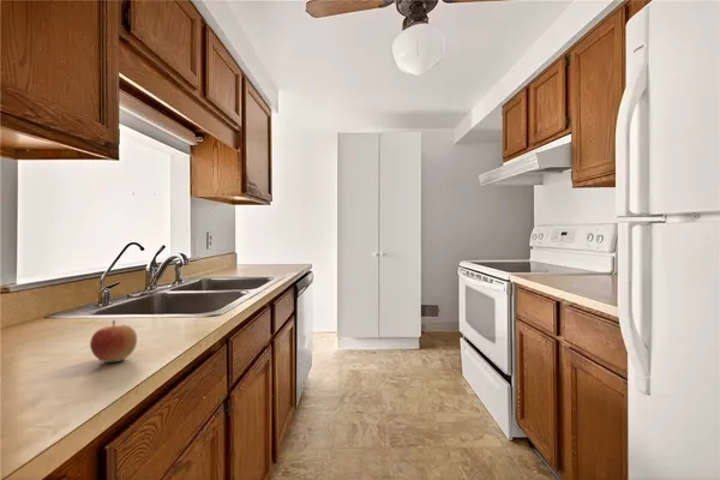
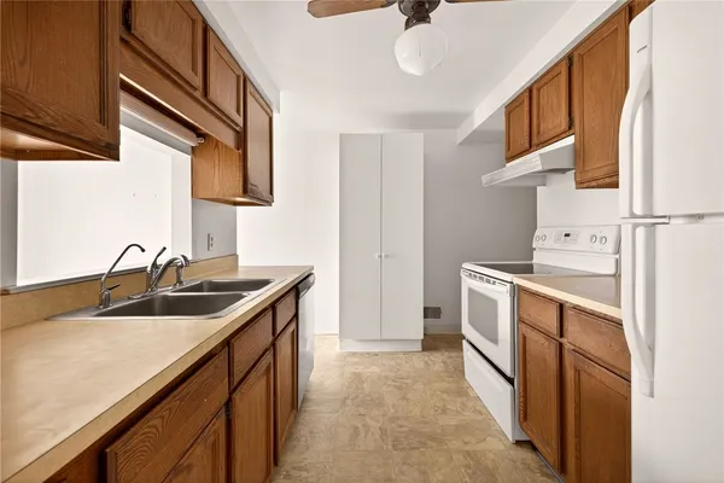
- apple (114, 340)
